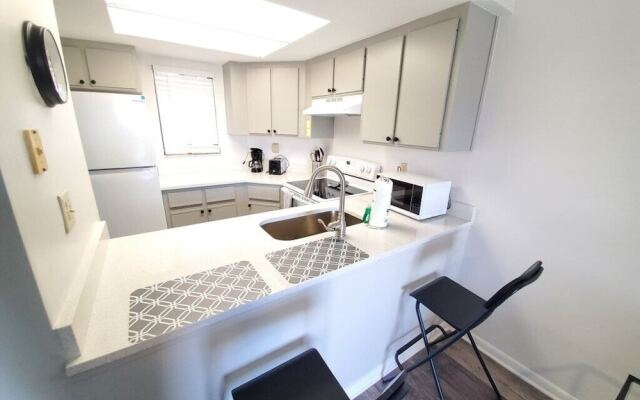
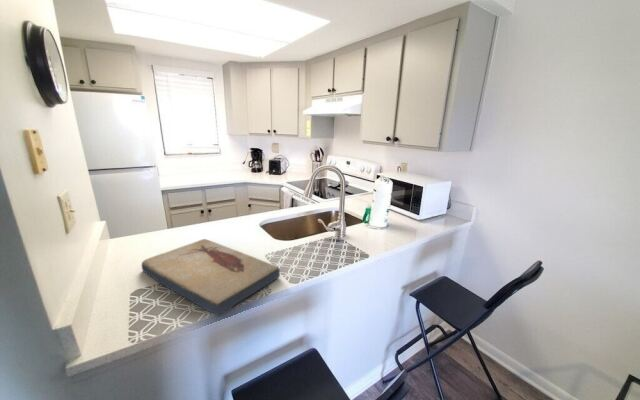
+ fish fossil (209, 268)
